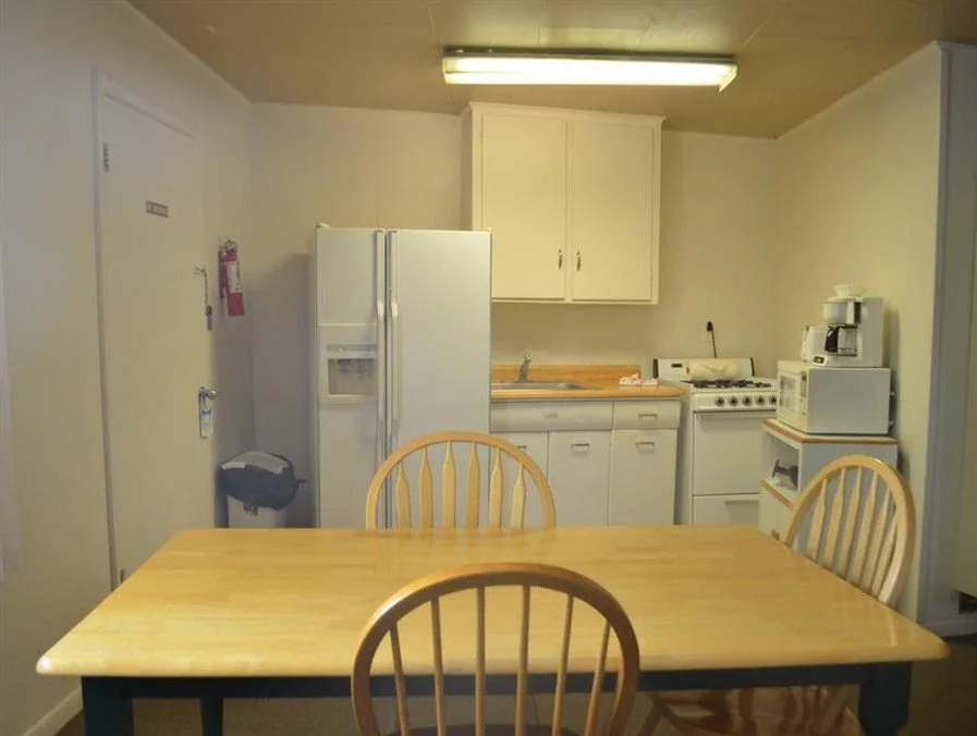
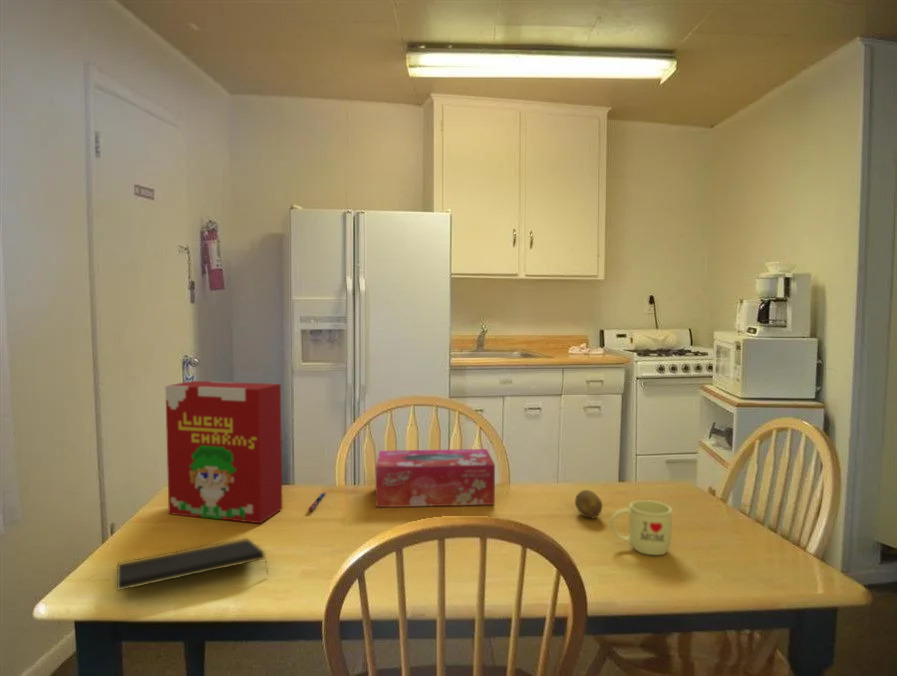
+ cereal box (224, 448)
+ pen (317, 500)
+ mug (640, 528)
+ notepad (190, 561)
+ tissue box (434, 476)
+ fruit (588, 503)
